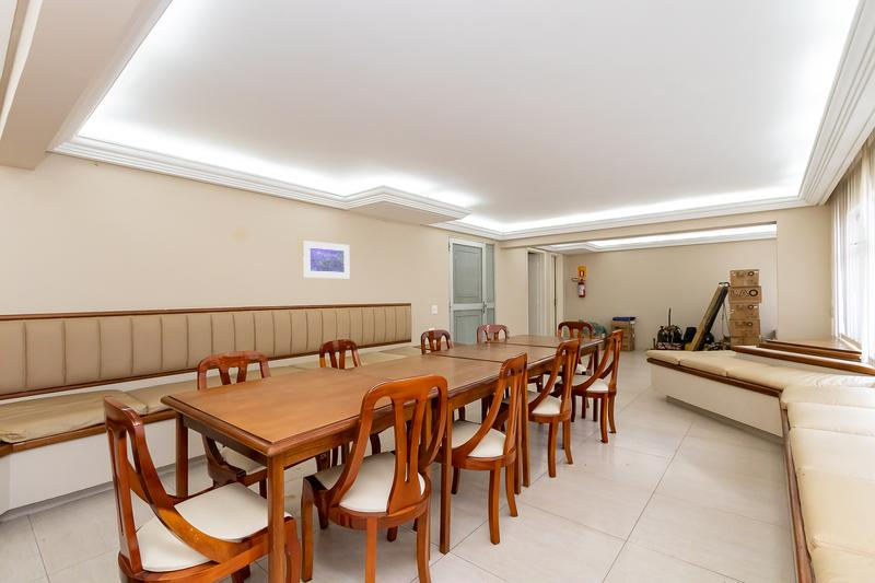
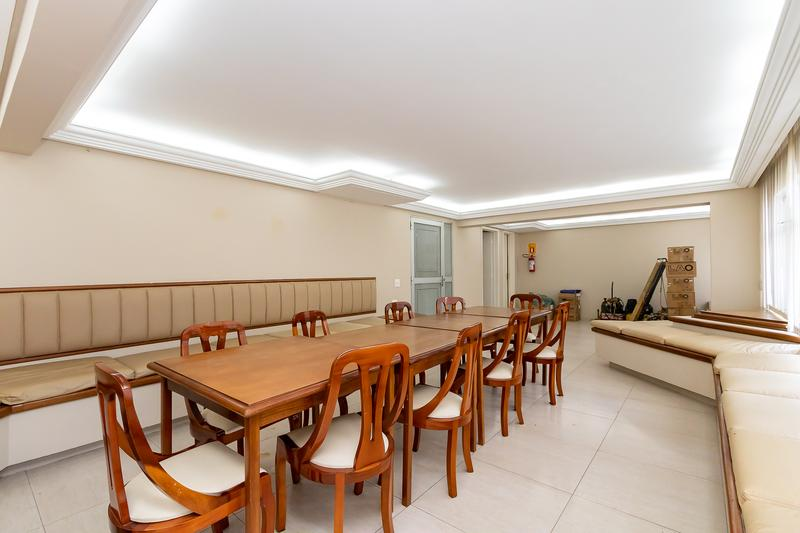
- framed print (327, 260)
